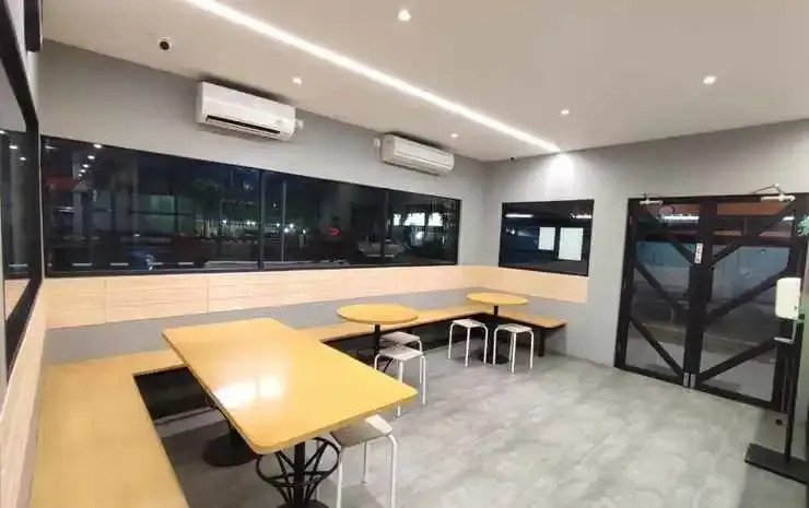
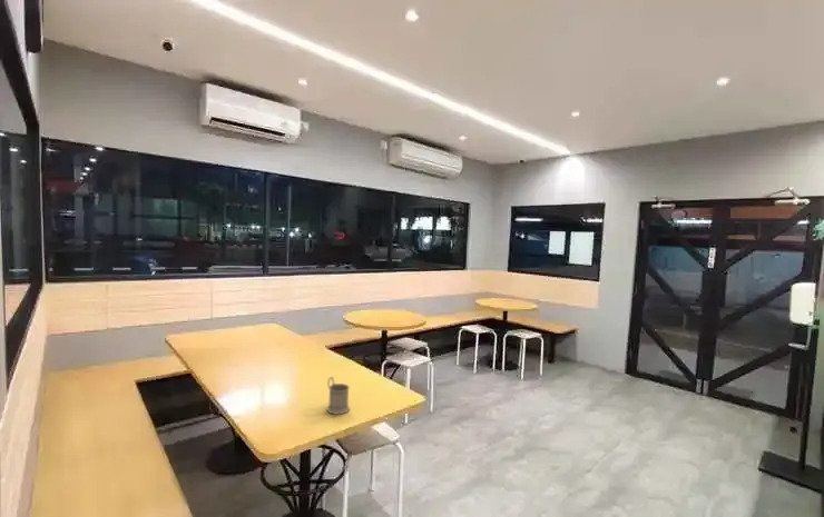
+ mug (335, 394)
